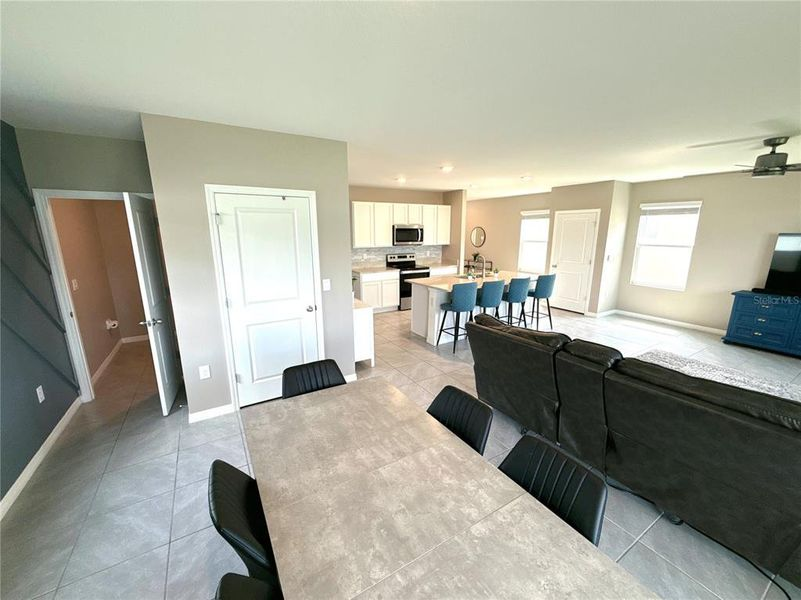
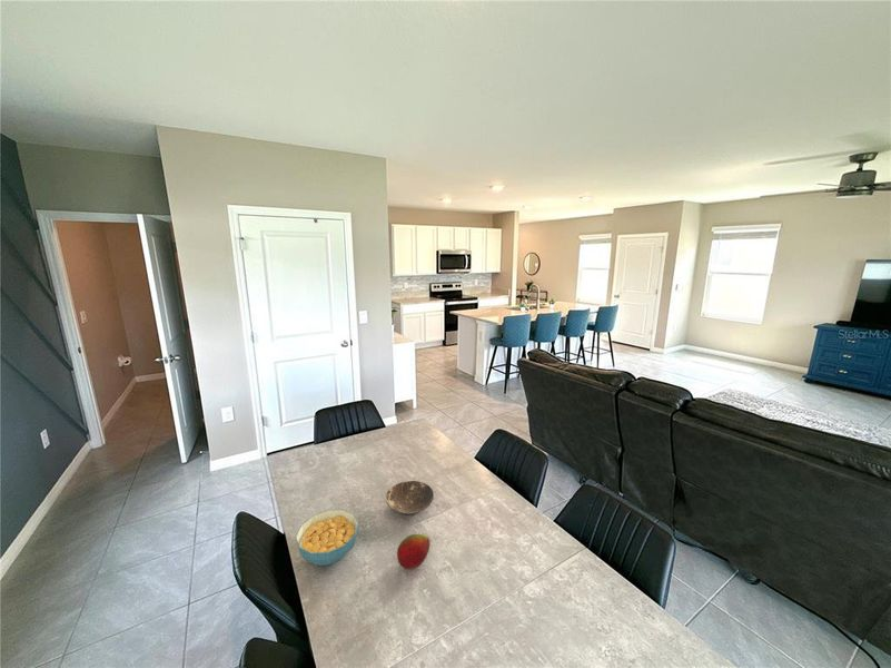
+ cereal bowl (328, 542)
+ bowl (409, 500)
+ fruit (414, 549)
